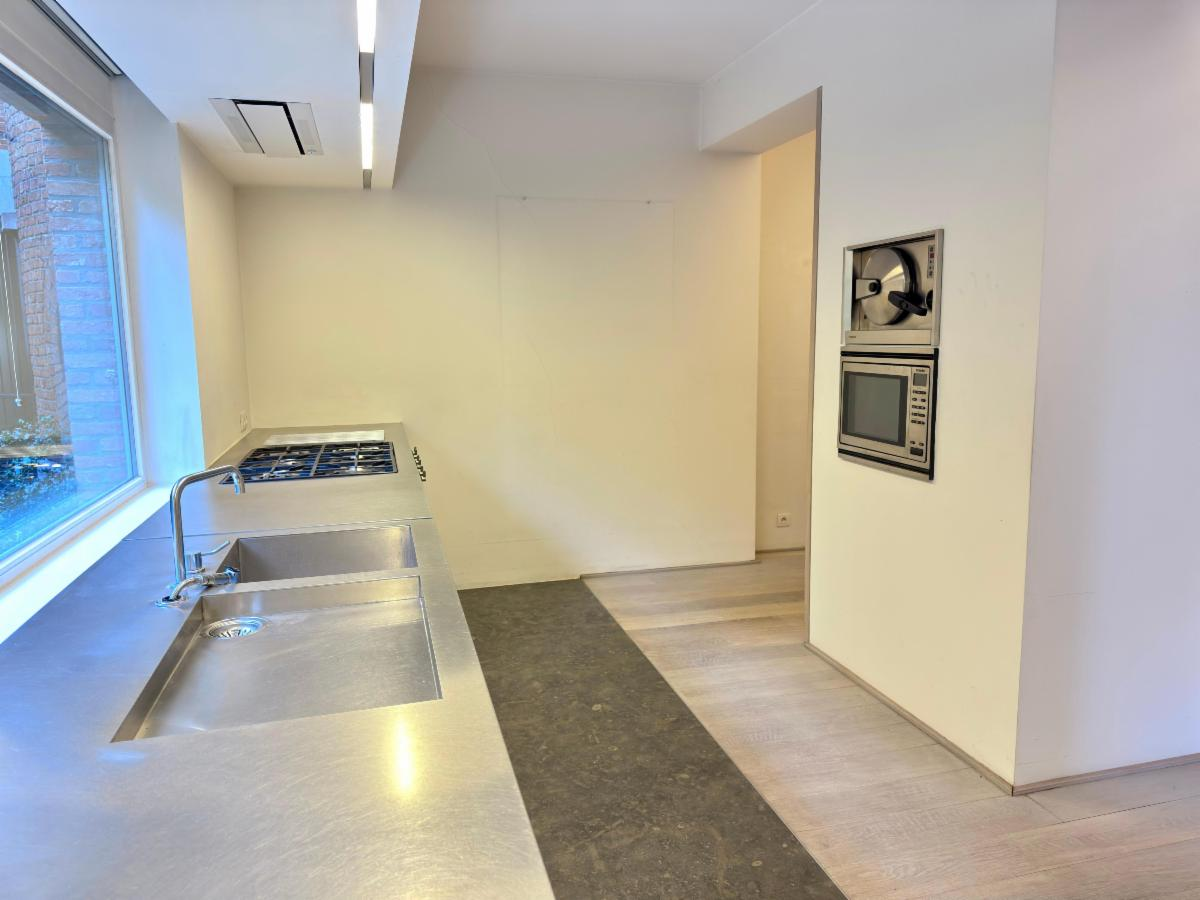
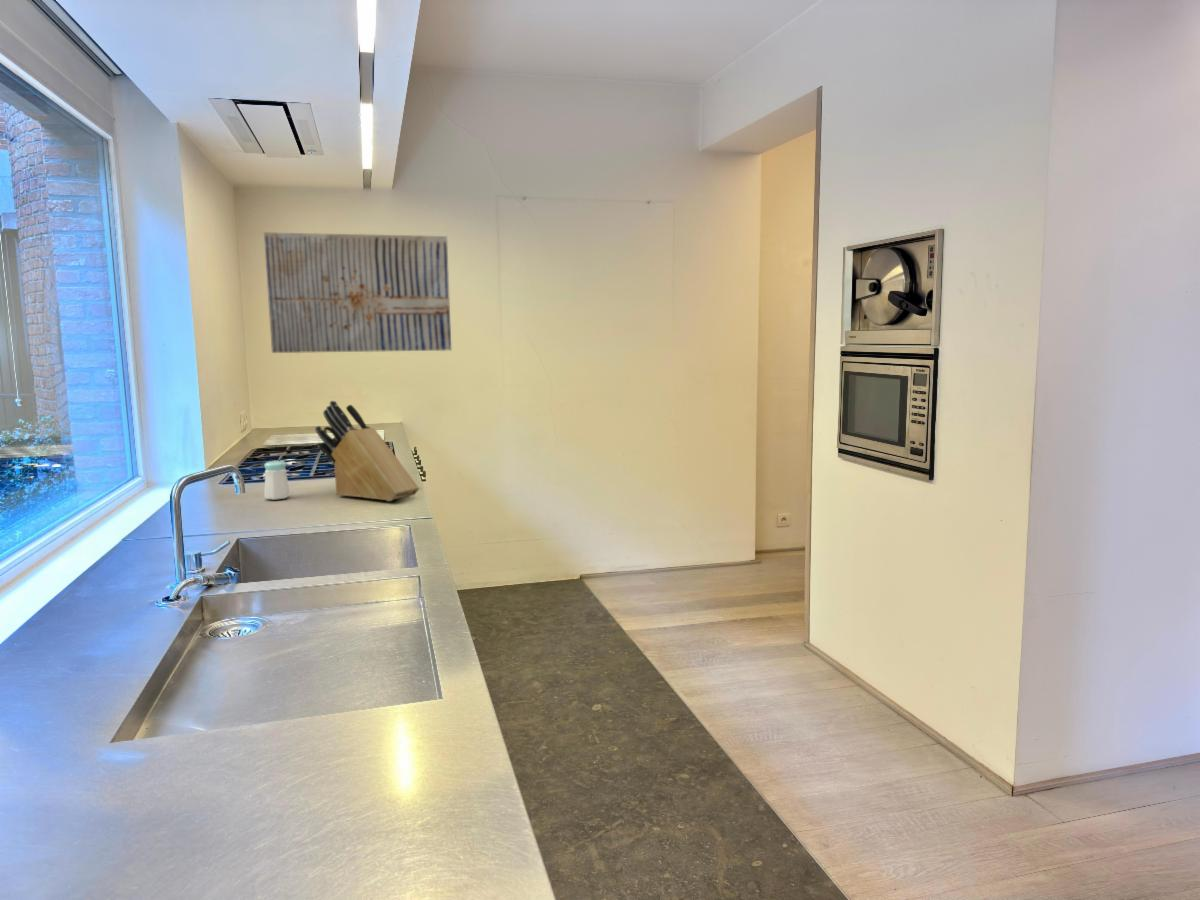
+ knife block (364, 448)
+ salt shaker (276, 479)
+ wall art (361, 293)
